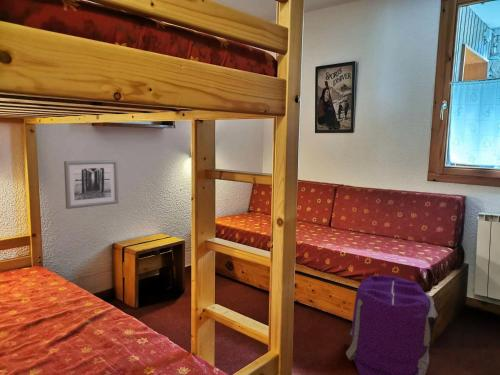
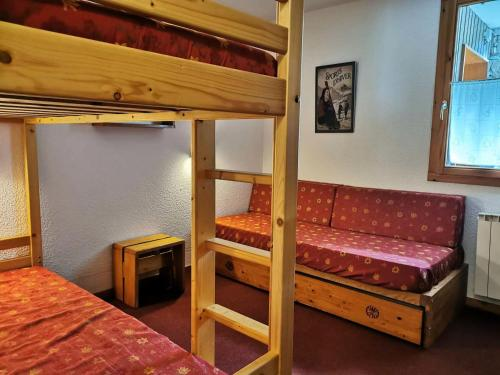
- backpack (389, 323)
- wall art (92, 183)
